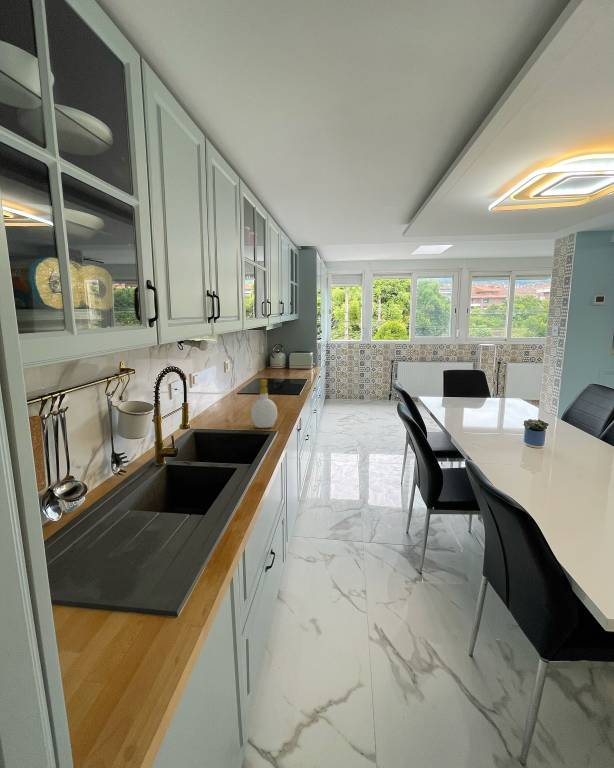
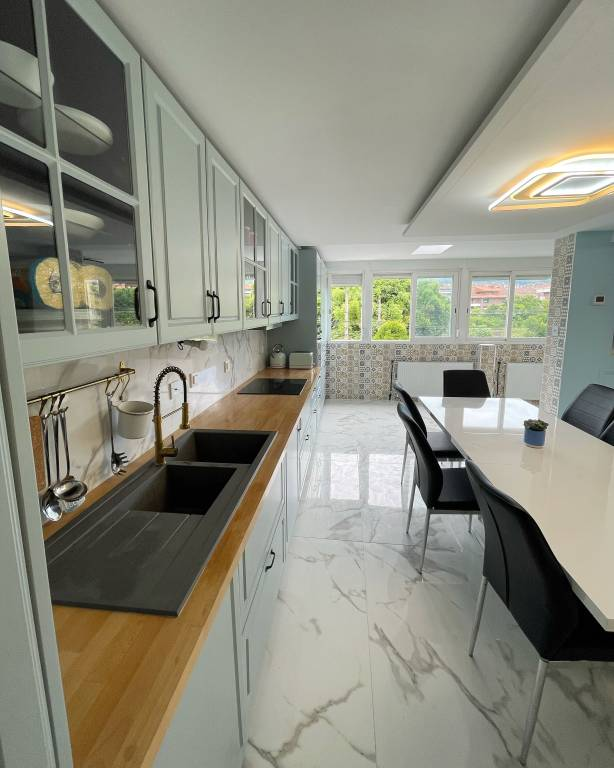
- soap bottle (264, 403)
